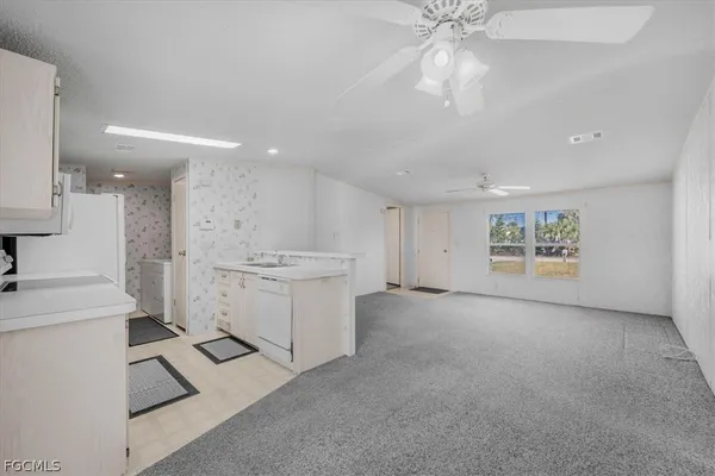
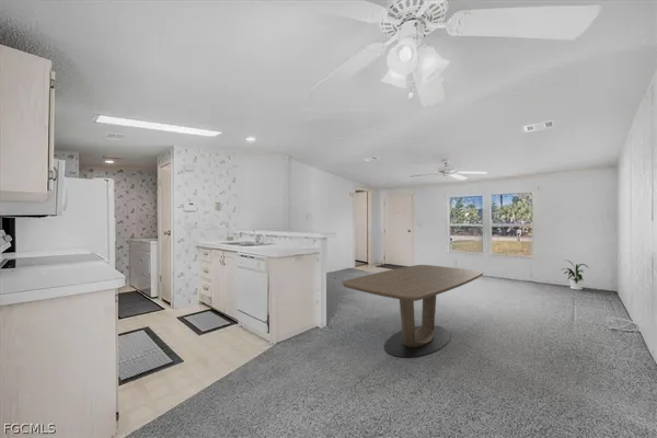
+ dining table (423, 308)
+ house plant (574, 274)
